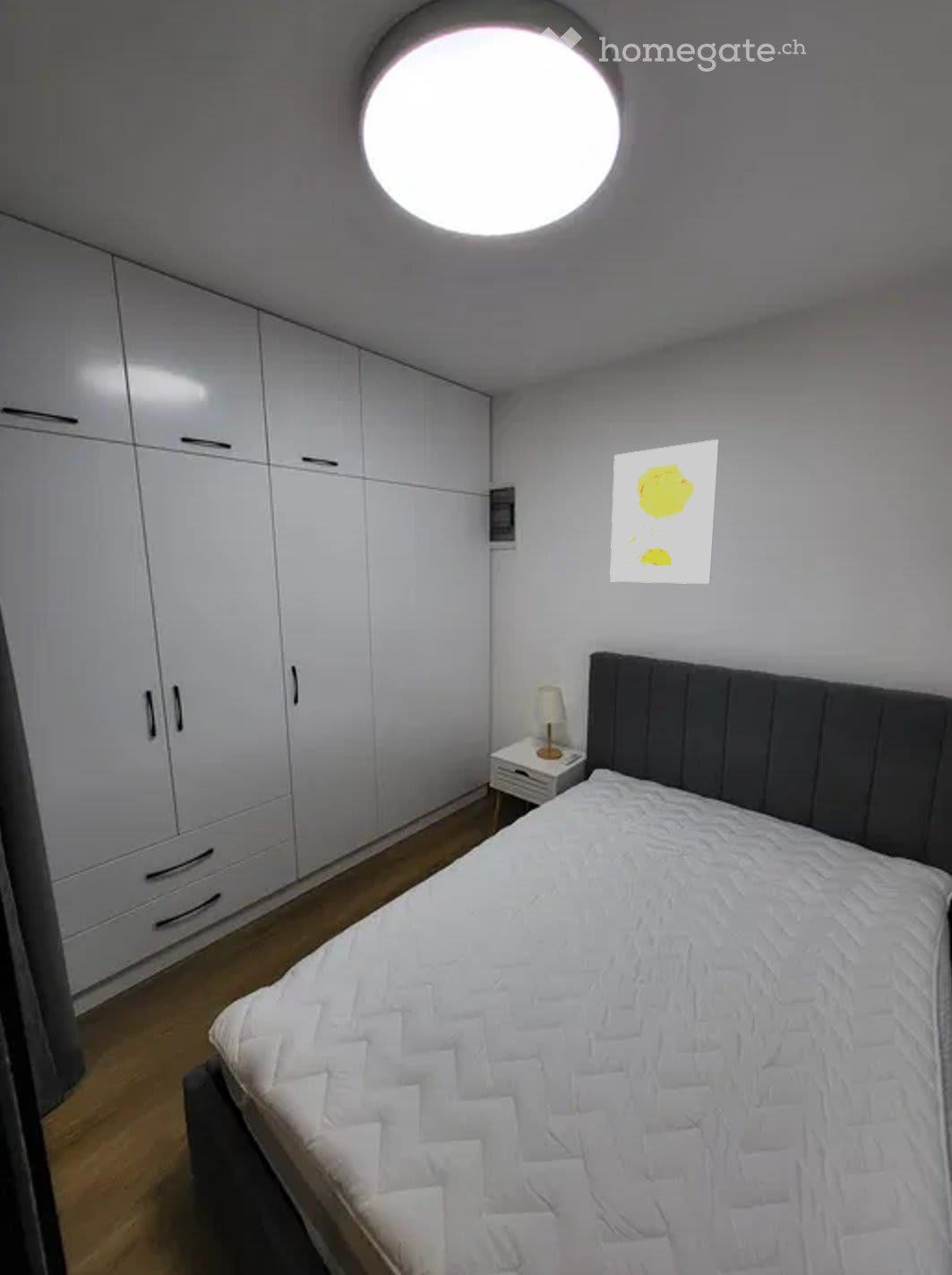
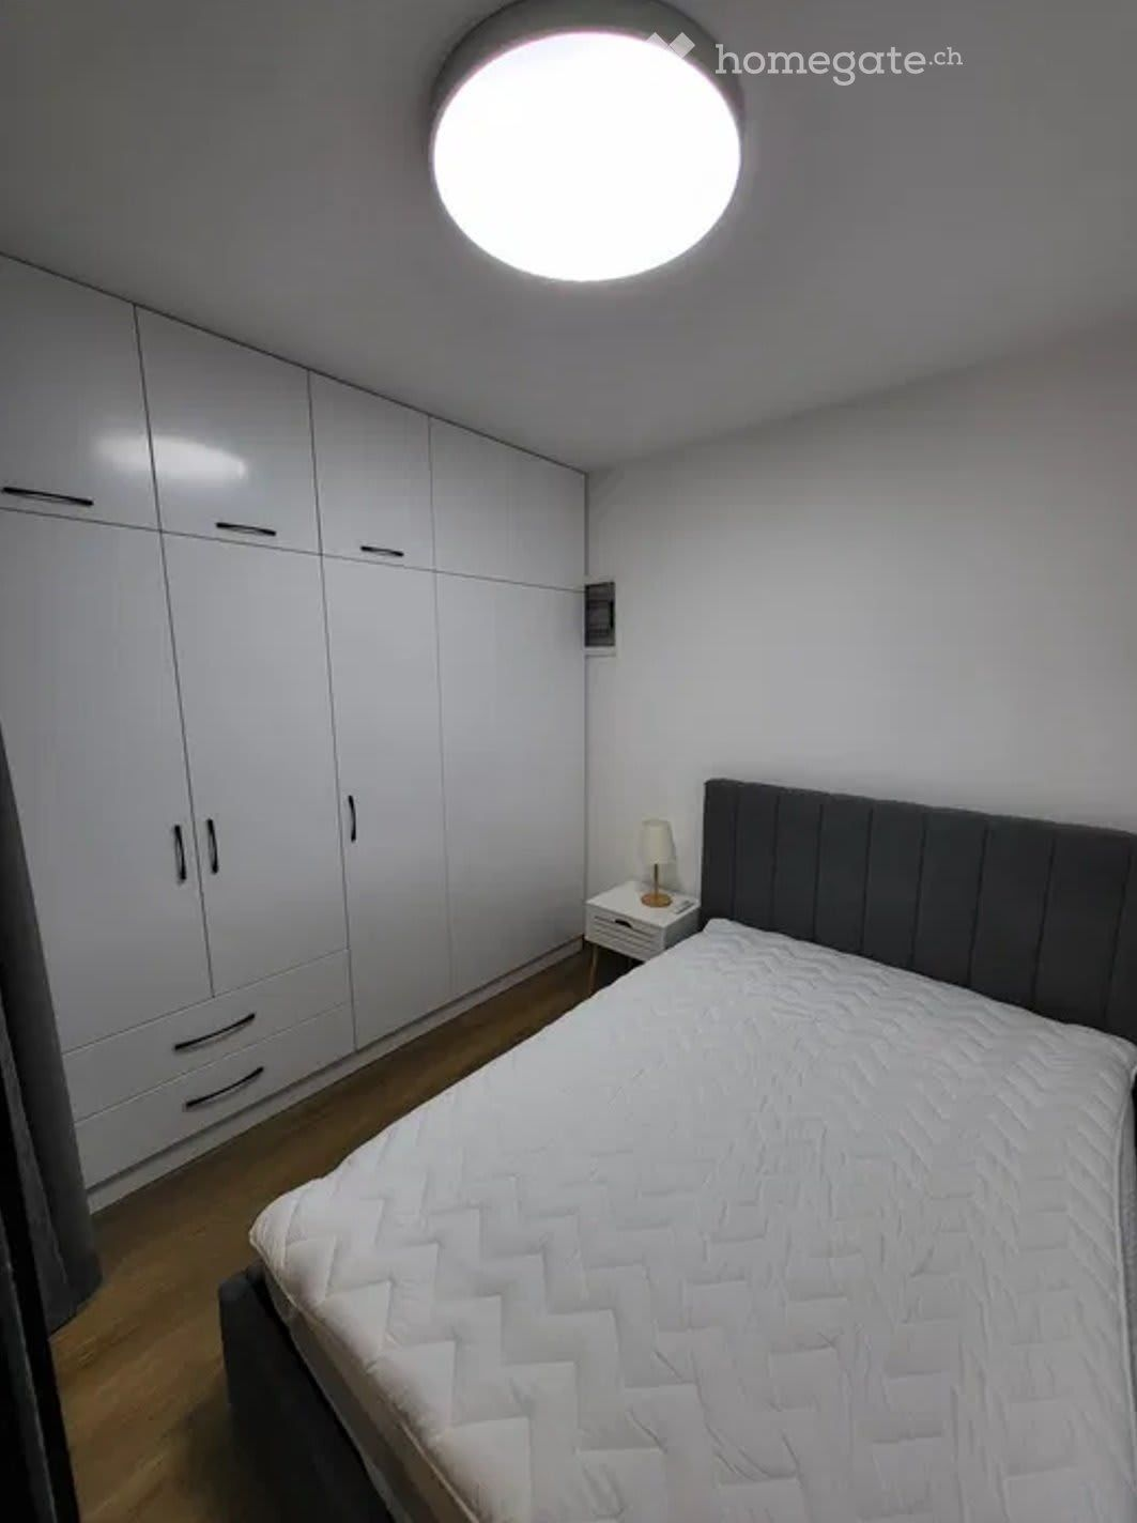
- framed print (660, 516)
